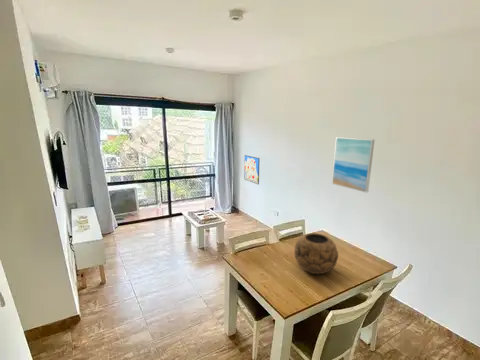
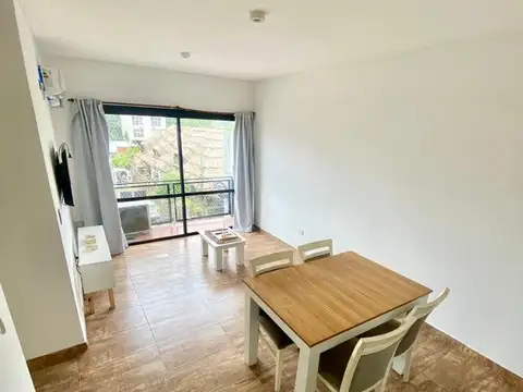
- wall art (251, 169)
- wall art (351, 163)
- decorative bowl (315, 253)
